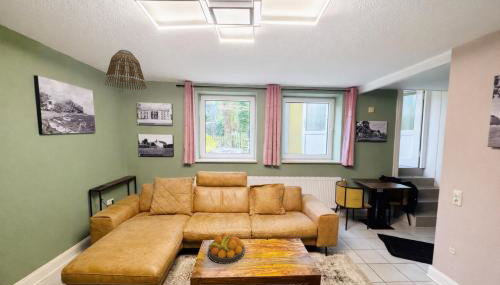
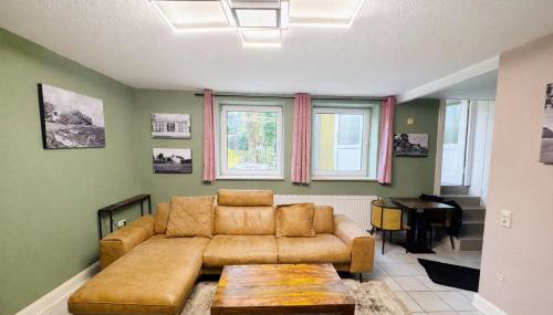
- fruit bowl (226, 244)
- lamp shade (125, 68)
